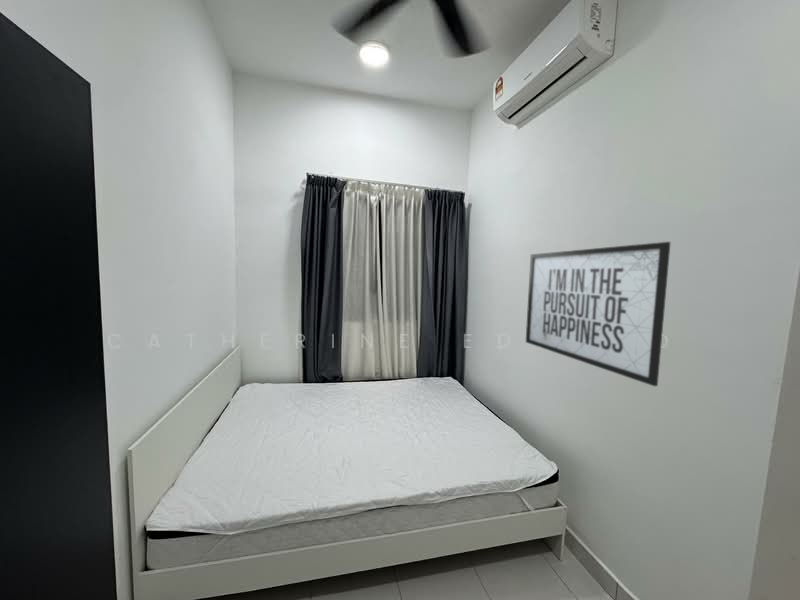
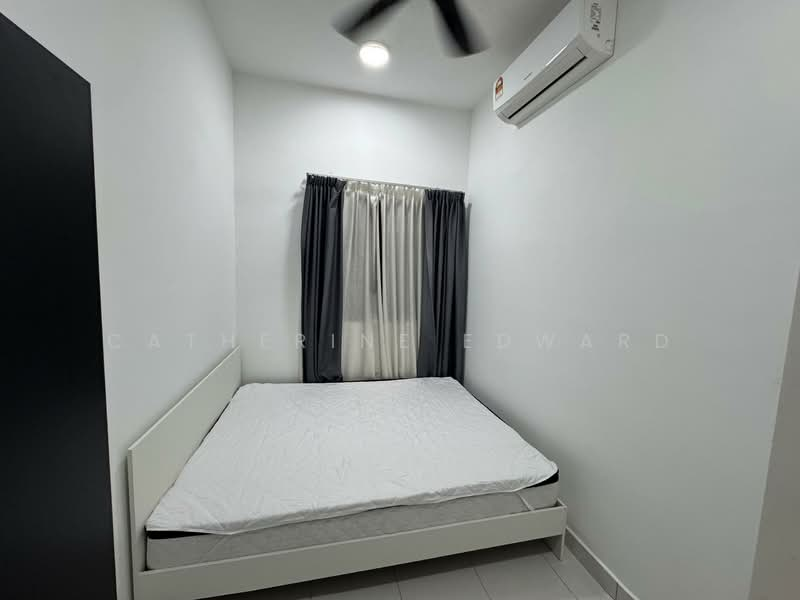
- mirror (579, 305)
